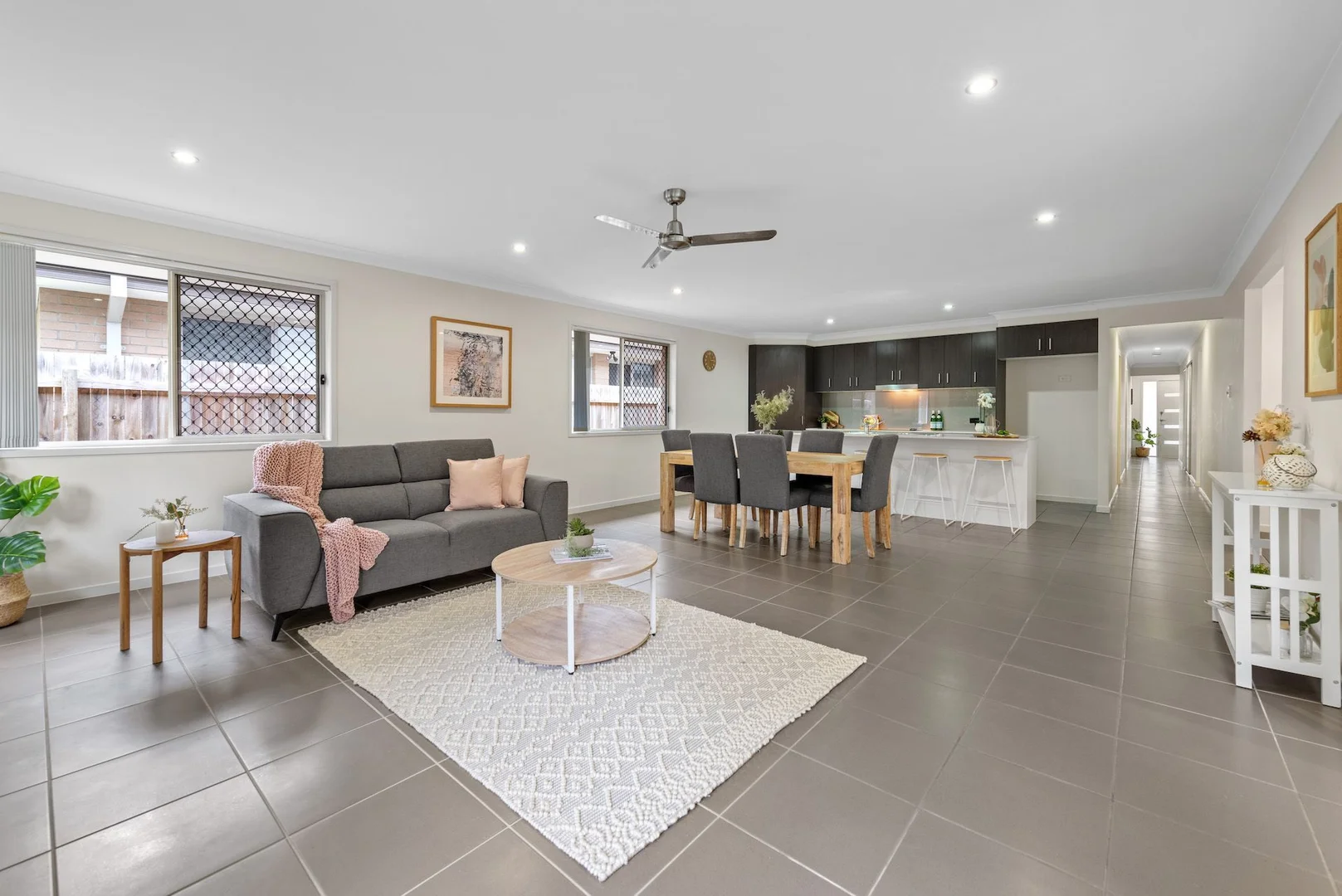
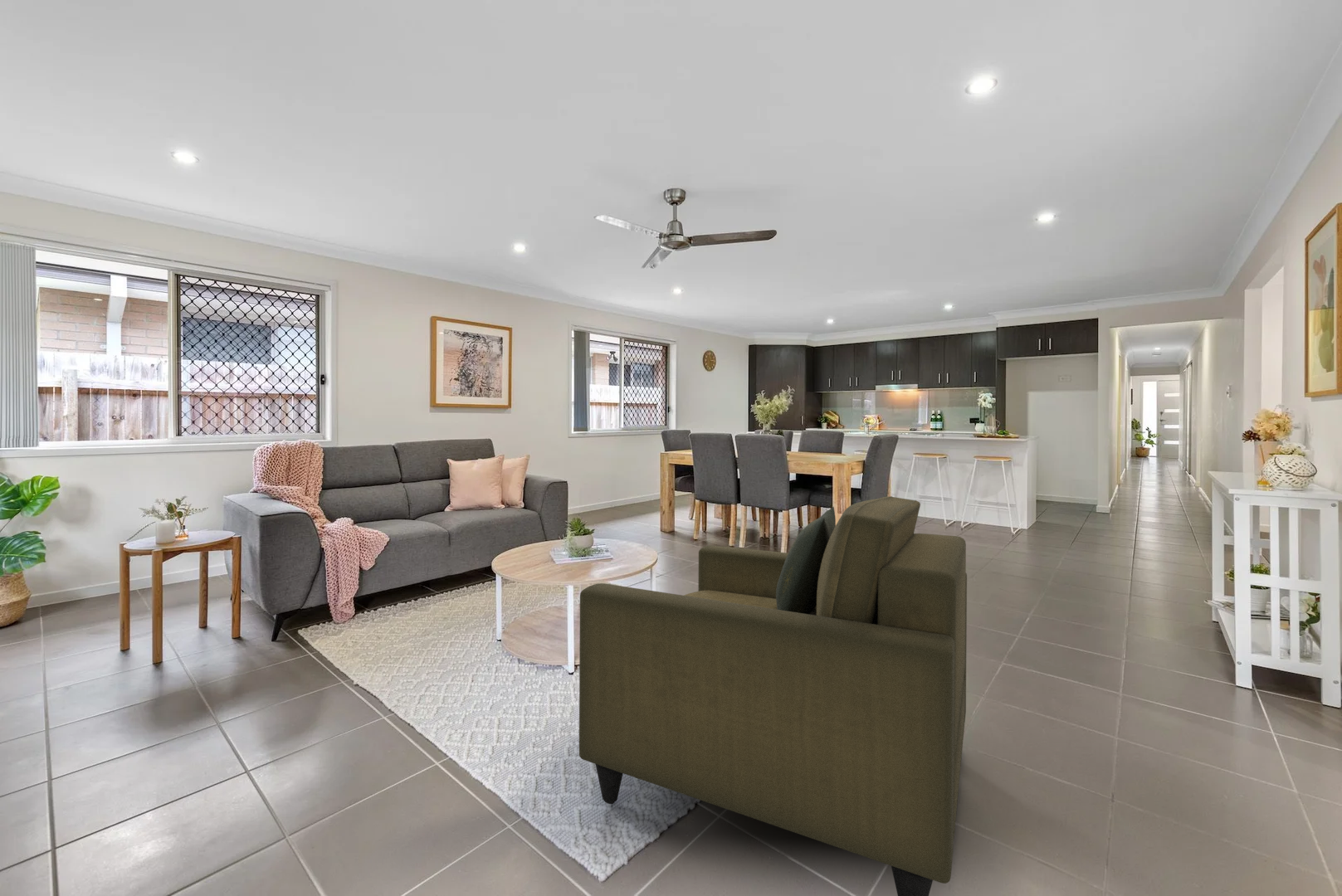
+ armchair (785, 635)
